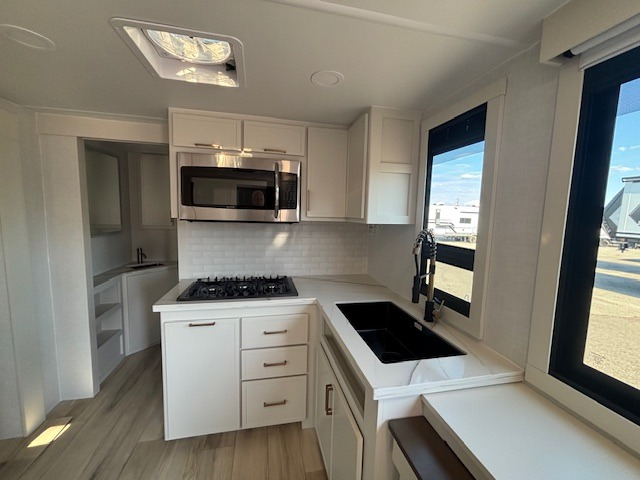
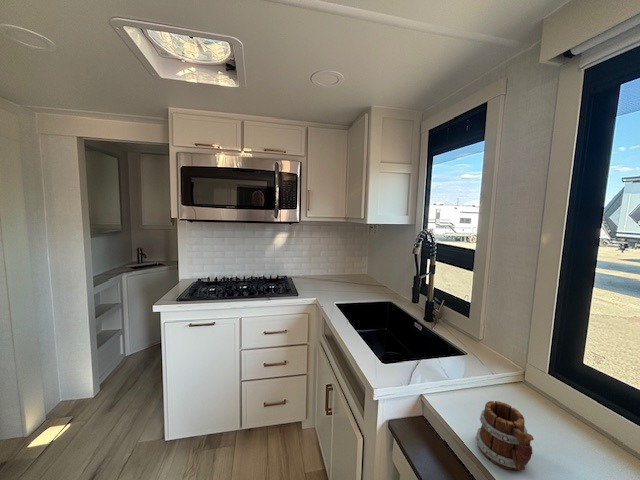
+ mug (507, 435)
